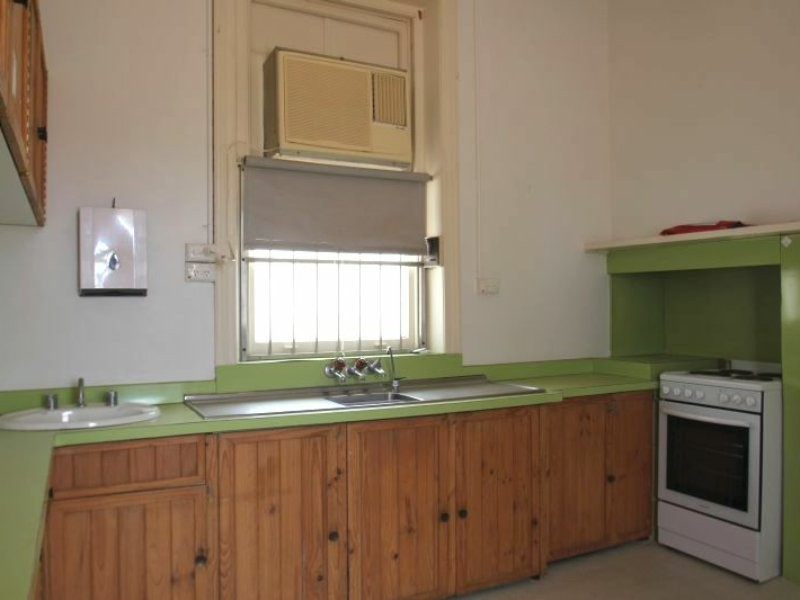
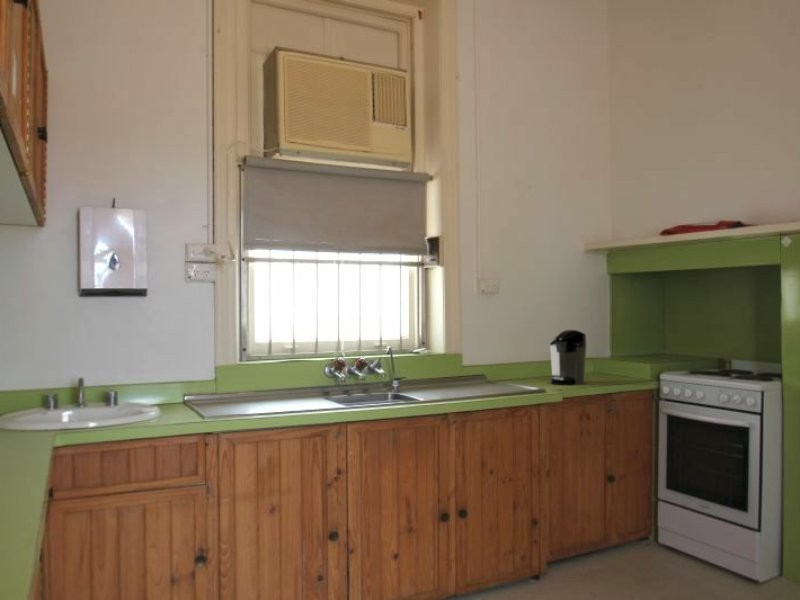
+ coffee maker (561, 355)
